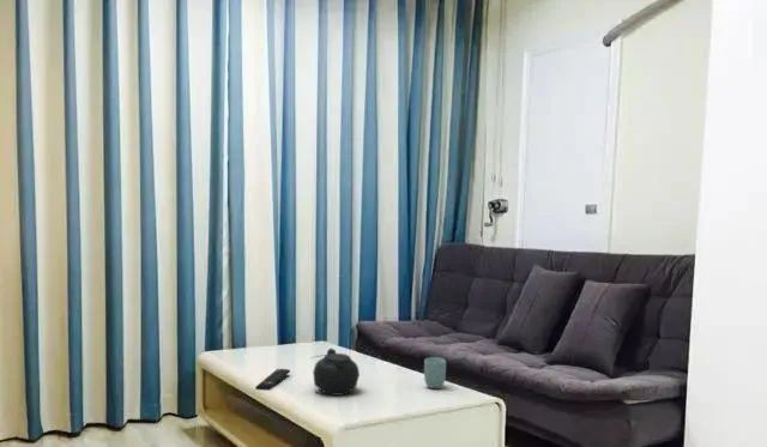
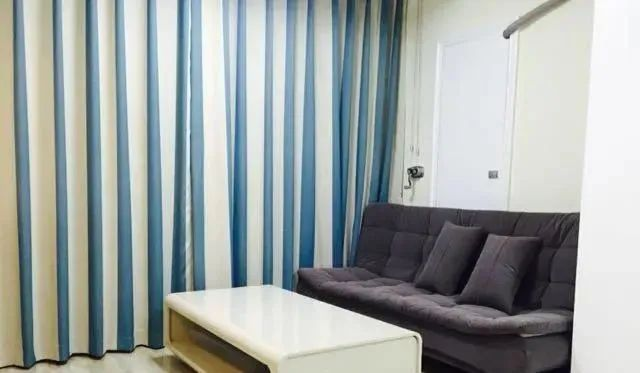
- remote control (273, 379)
- teapot (334, 372)
- cup (434, 373)
